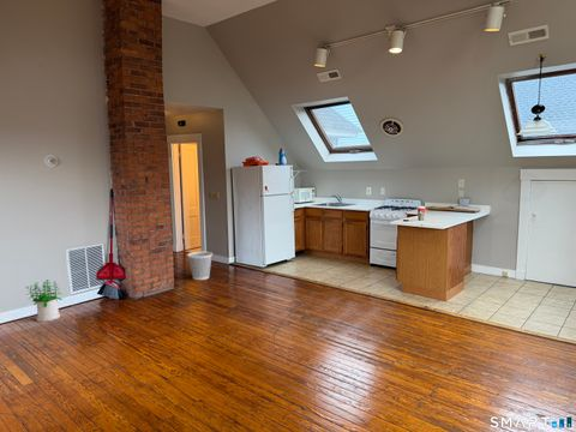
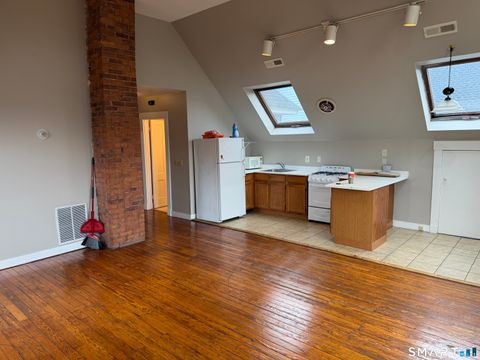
- wastebasket (200, 265)
- potted plant (43, 300)
